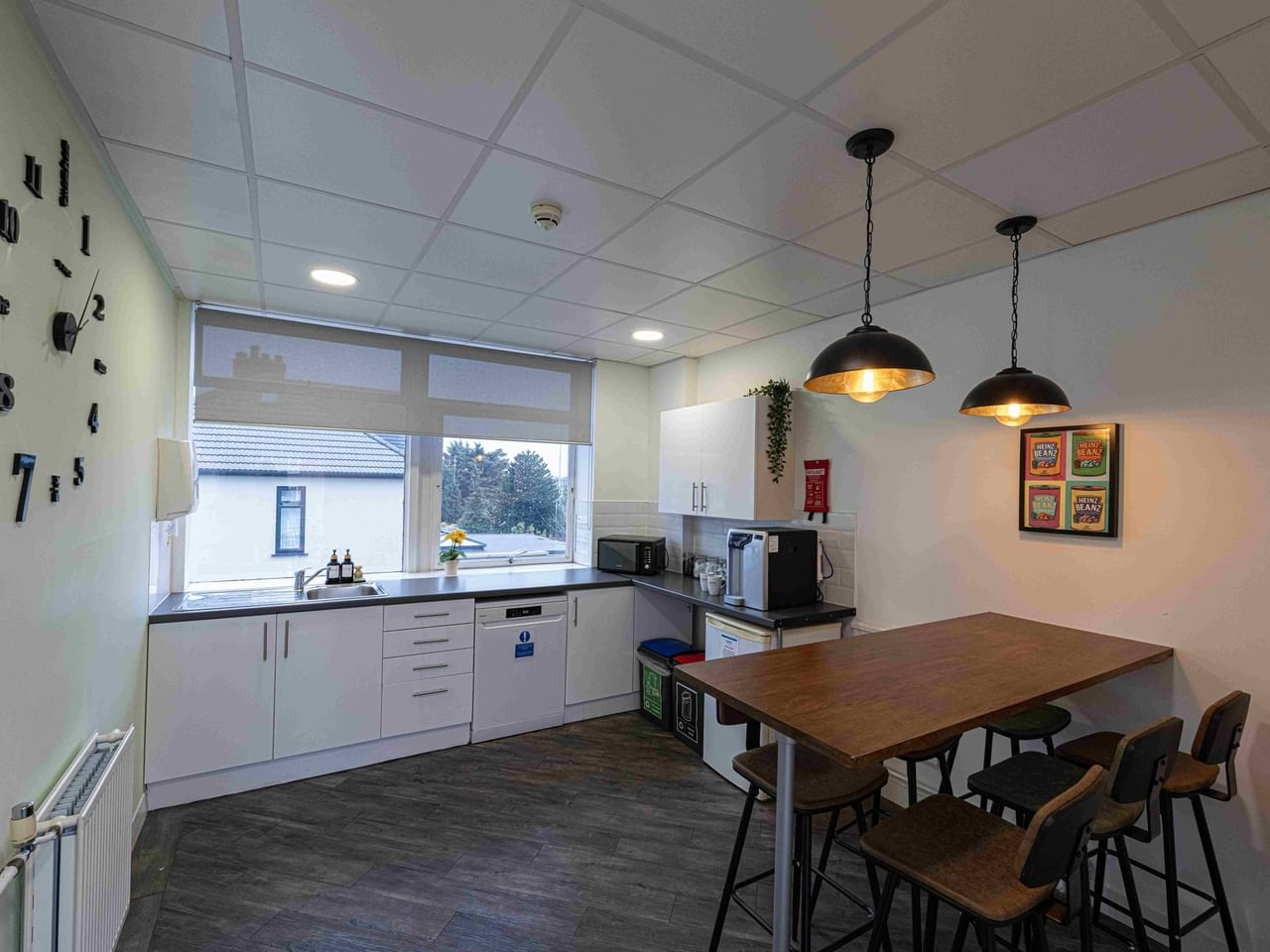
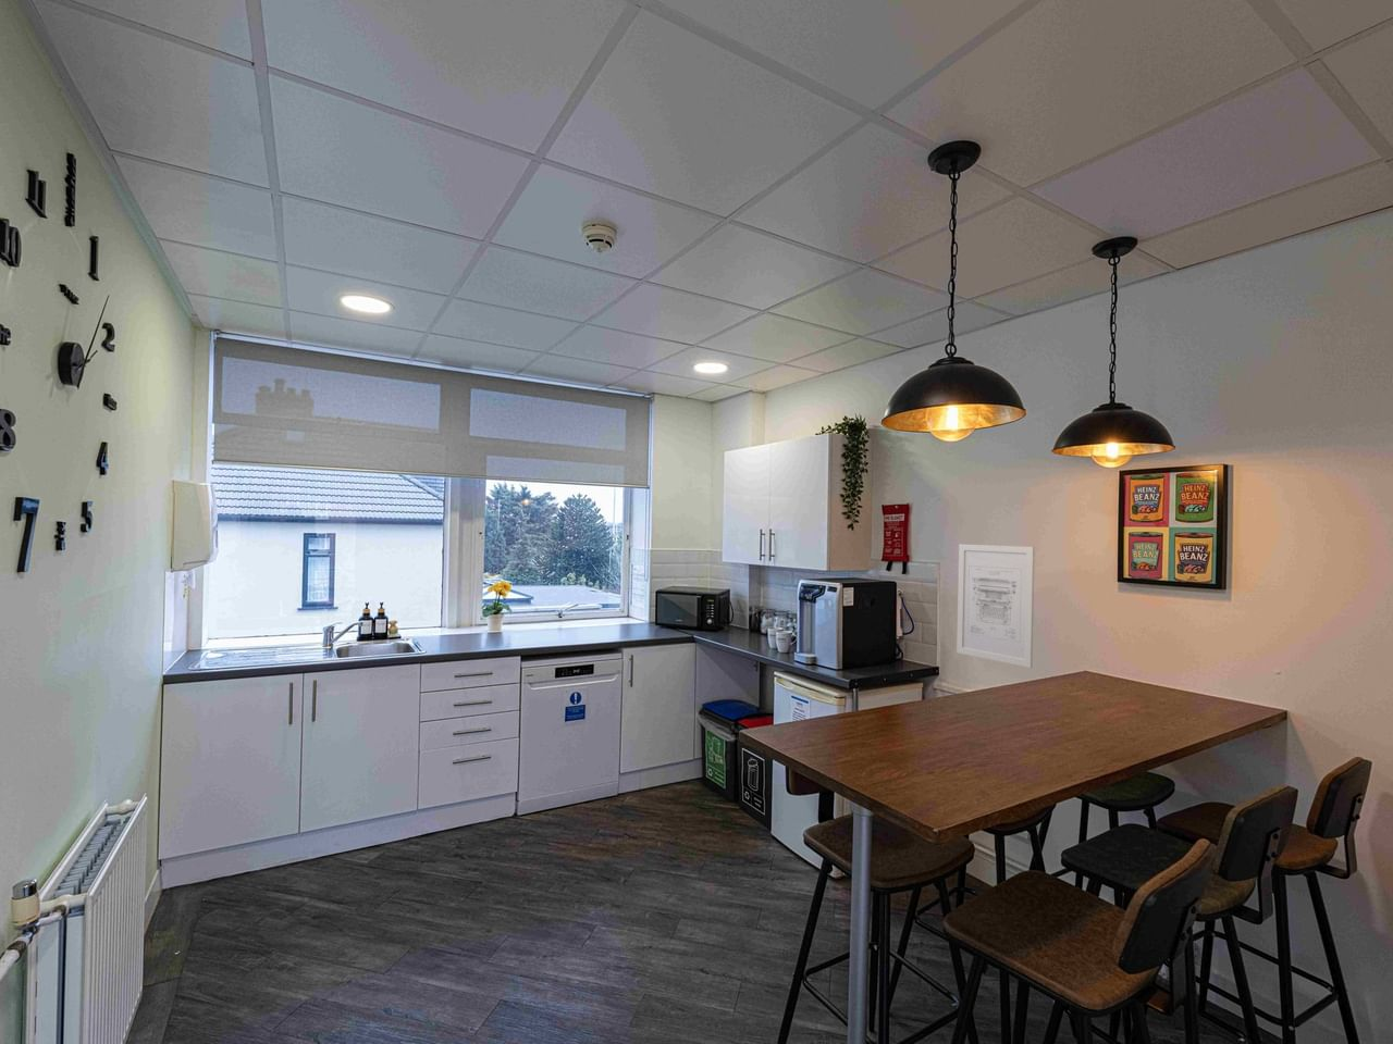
+ wall art (994, 602)
